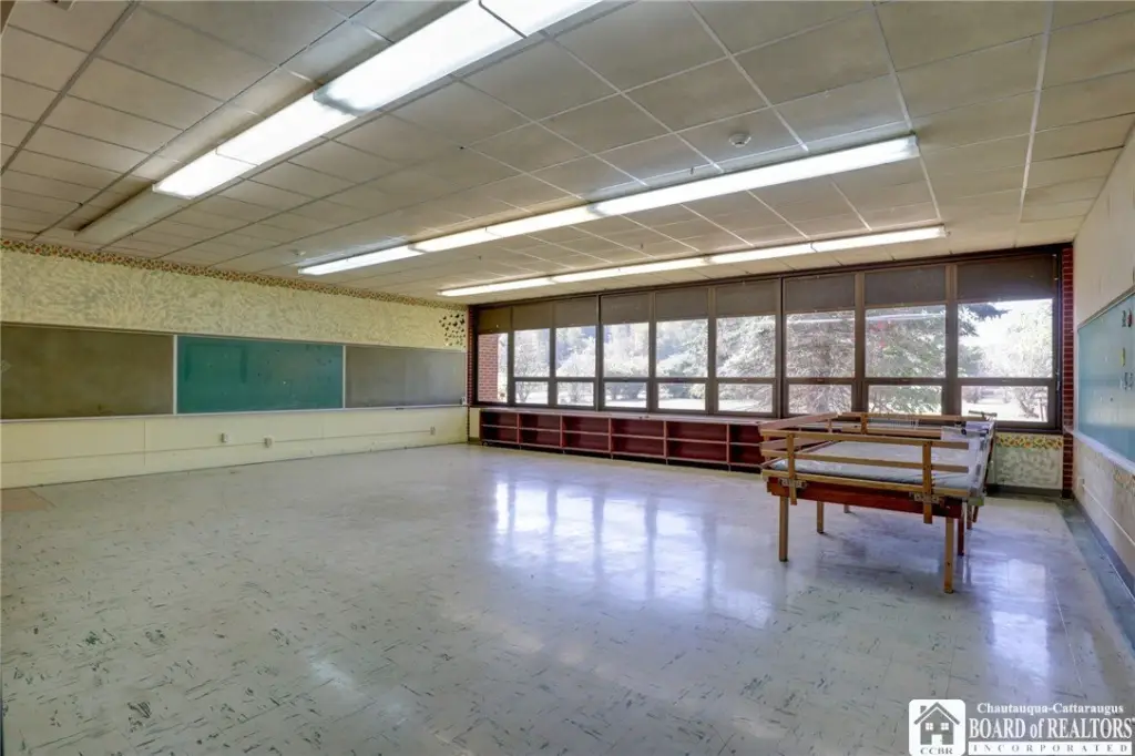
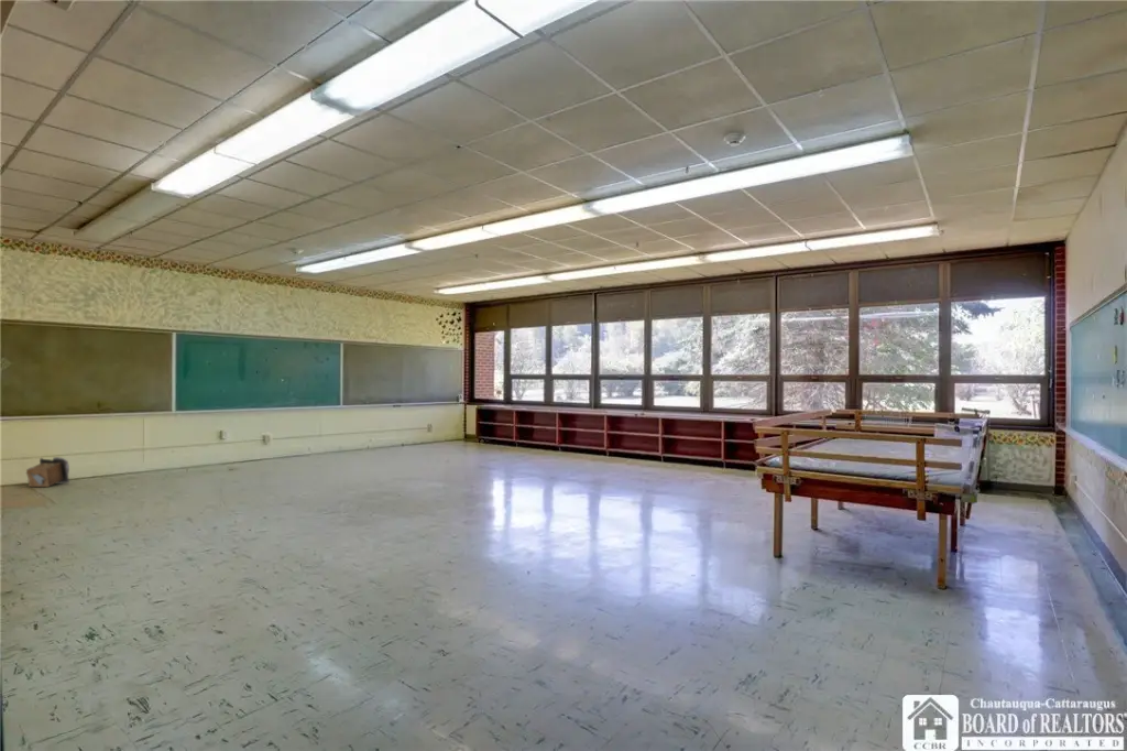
+ wooden crate (47, 471)
